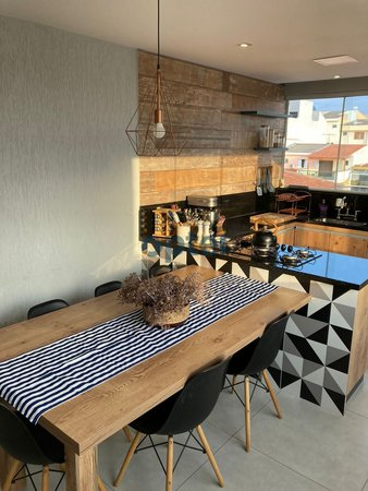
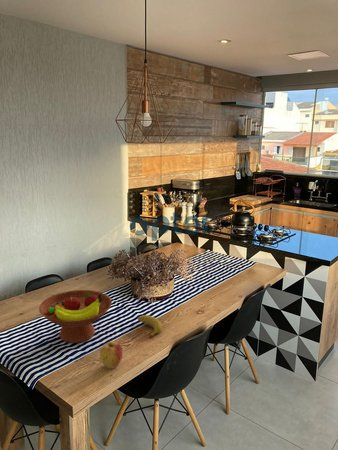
+ fruit bowl (76, 313)
+ apple (111, 354)
+ banana (148, 323)
